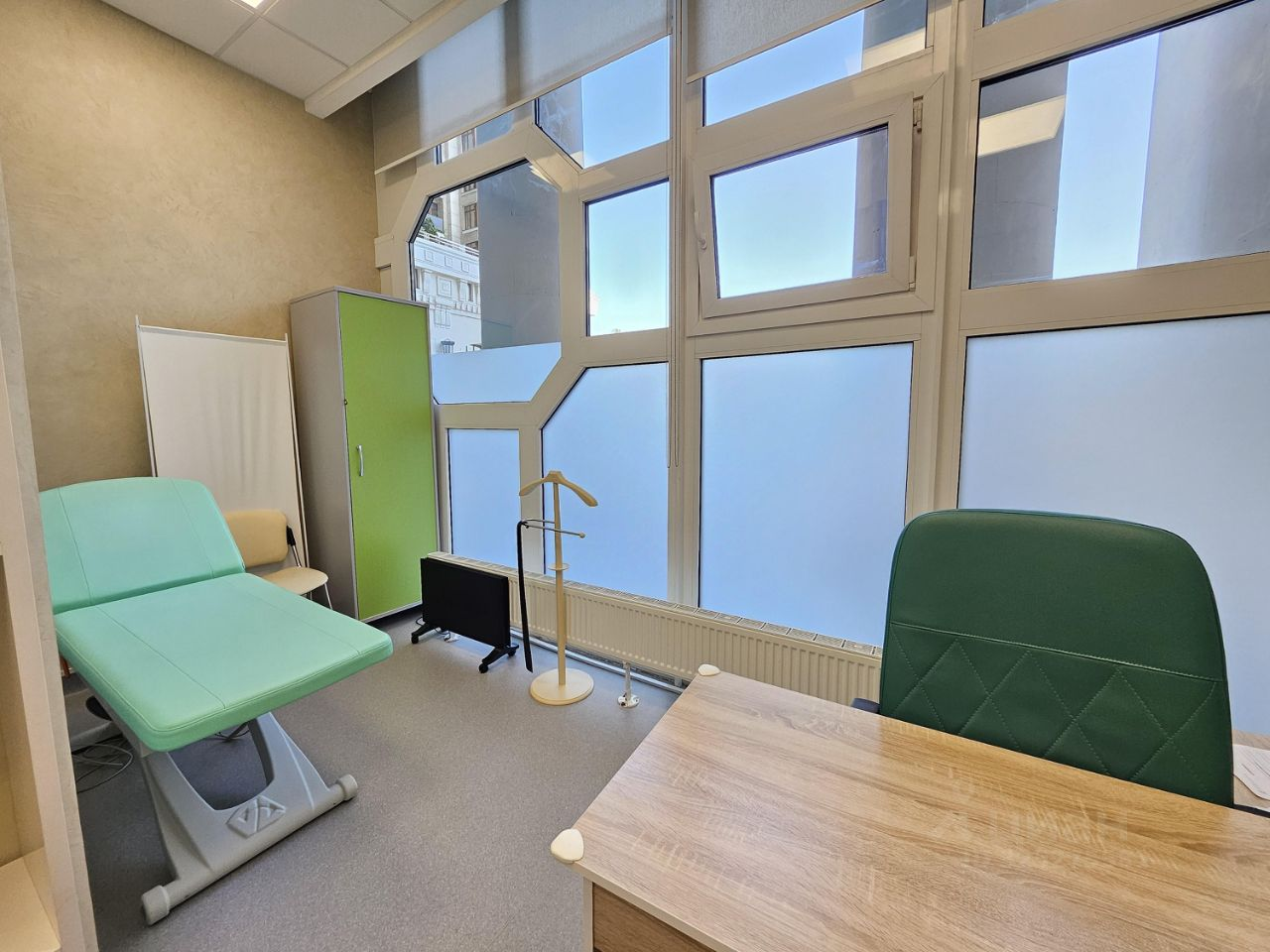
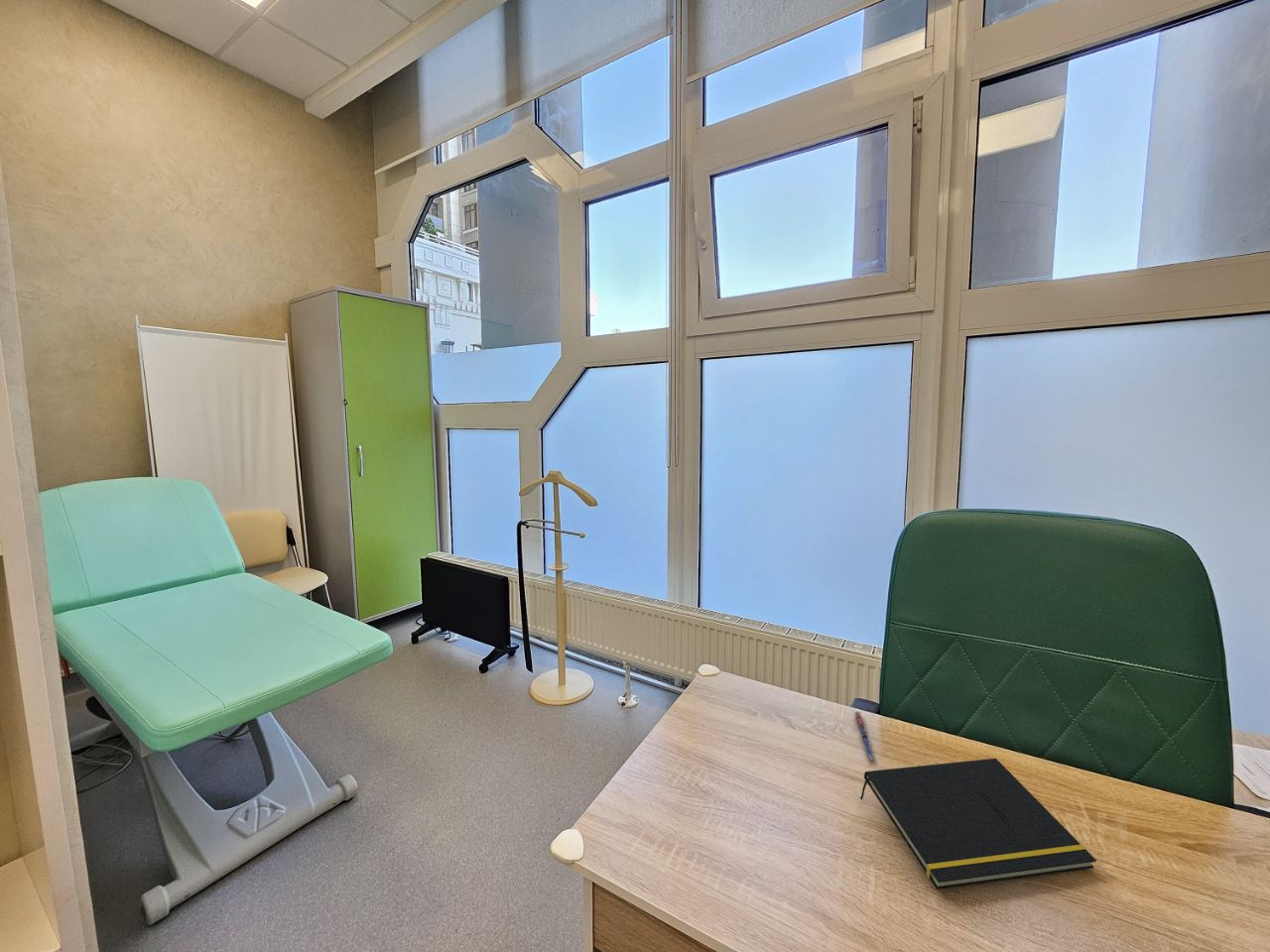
+ notepad (969, 815)
+ pen (863, 734)
